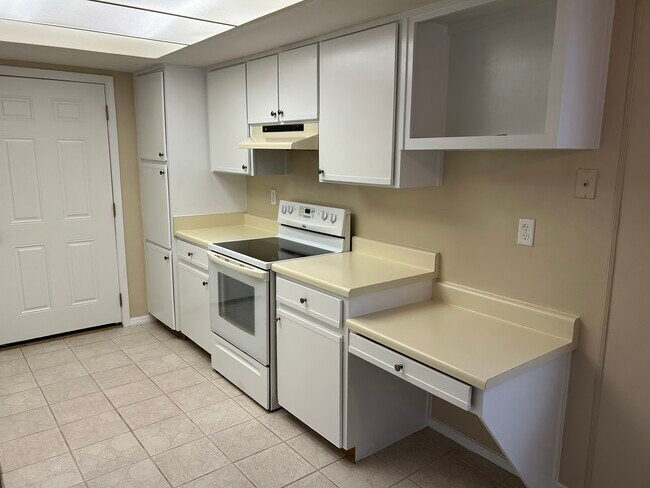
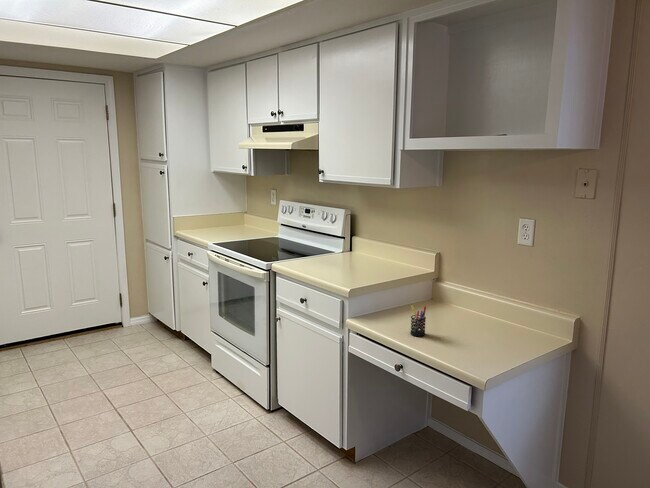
+ pen holder (420, 319)
